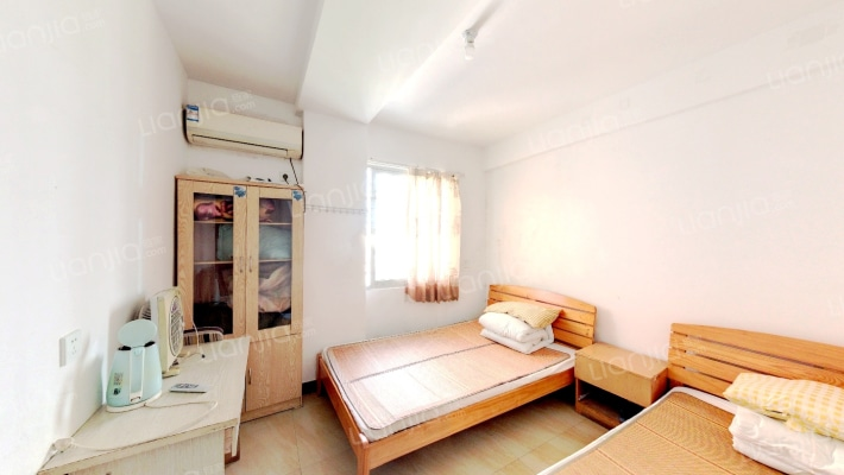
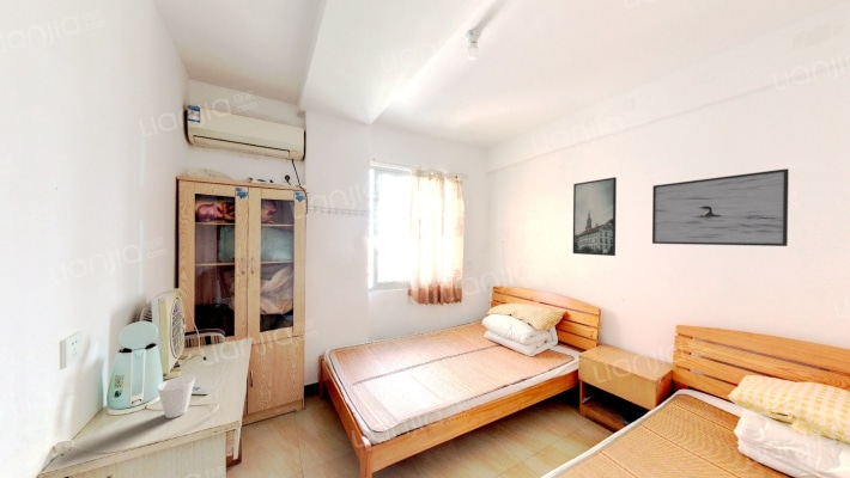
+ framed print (710, 212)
+ cup (176, 397)
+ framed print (593, 217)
